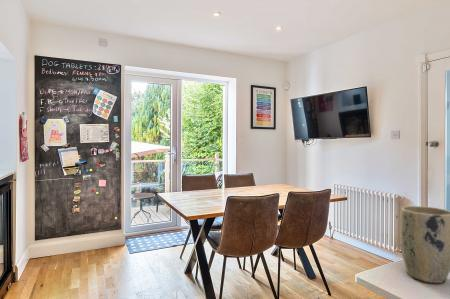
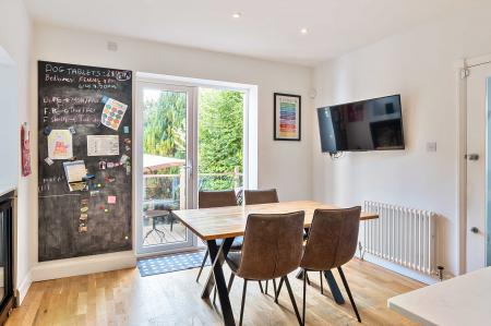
- plant pot (426, 243)
